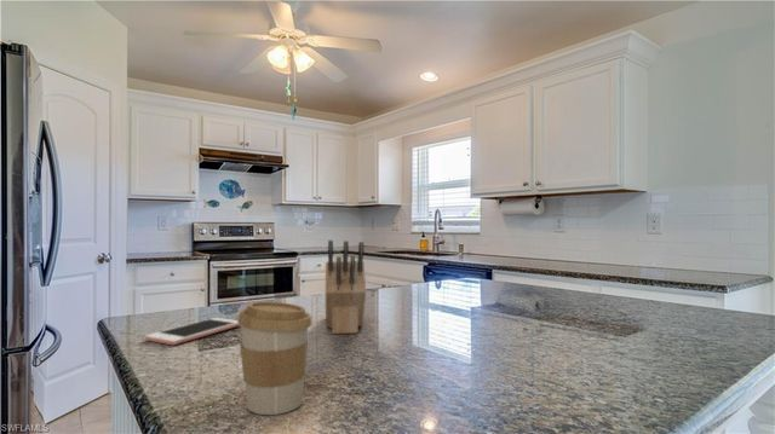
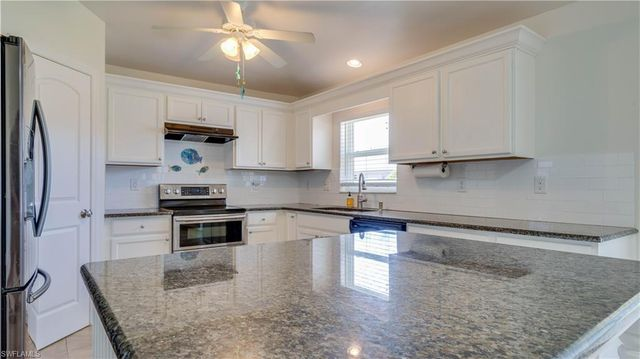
- cell phone (196, 330)
- coffee cup (275, 352)
- knife block (344, 282)
